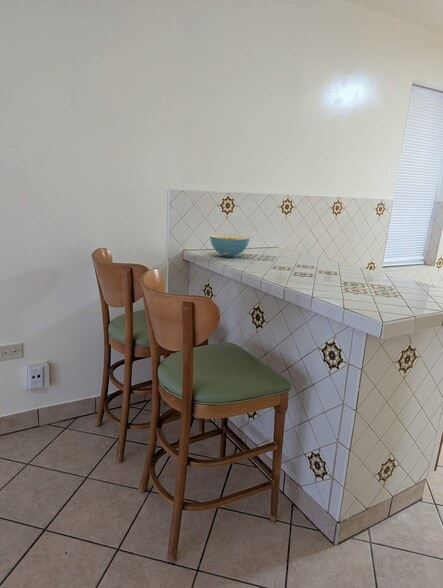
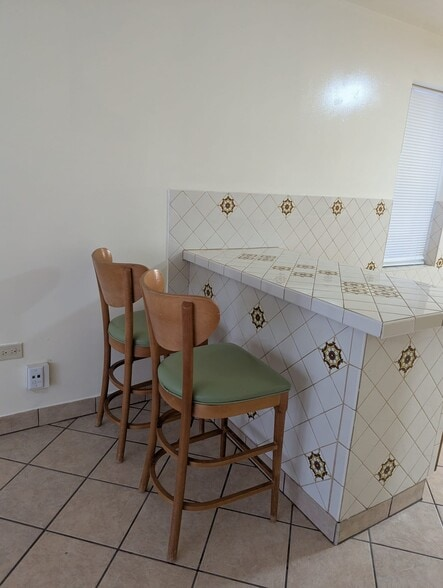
- cereal bowl (229, 246)
